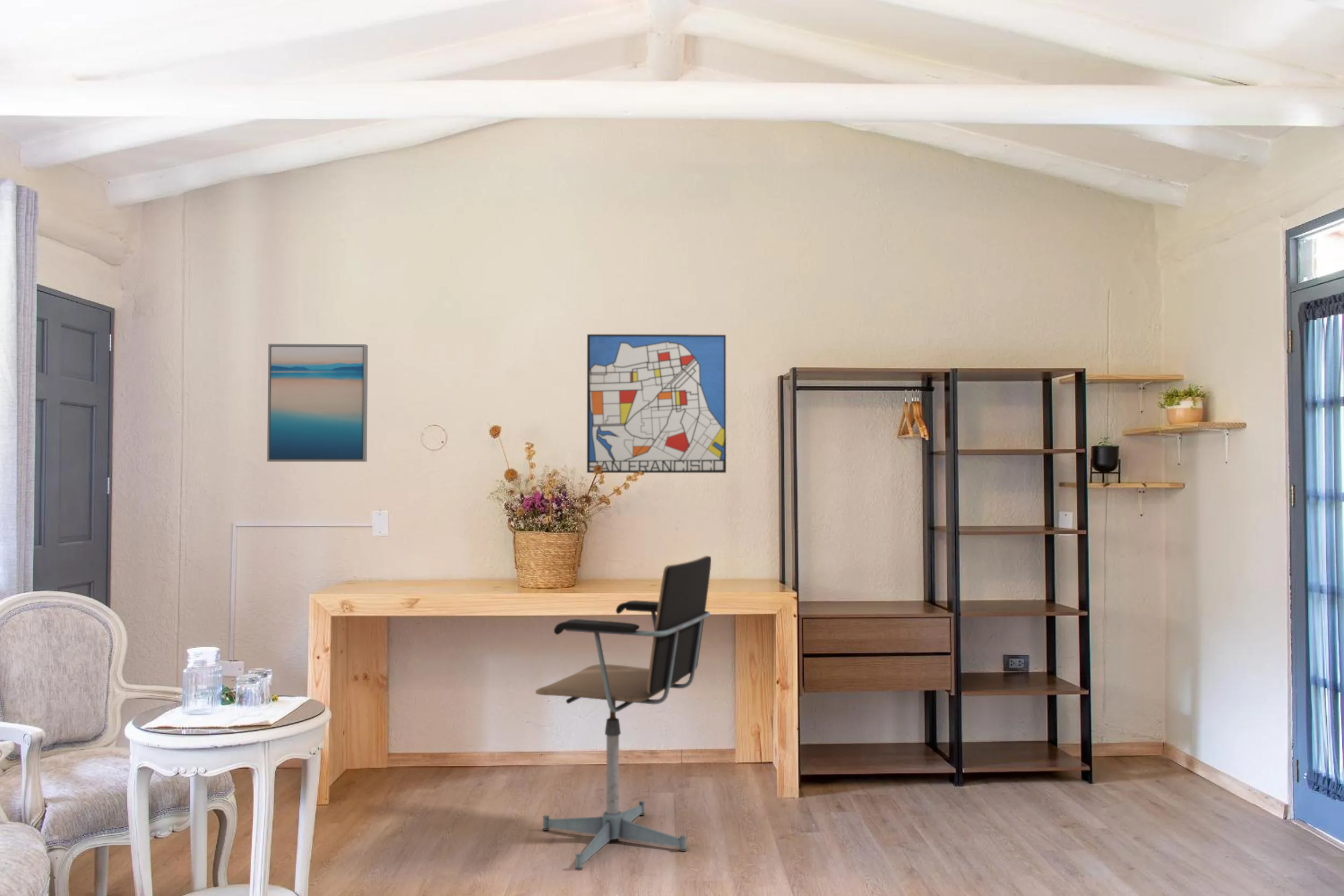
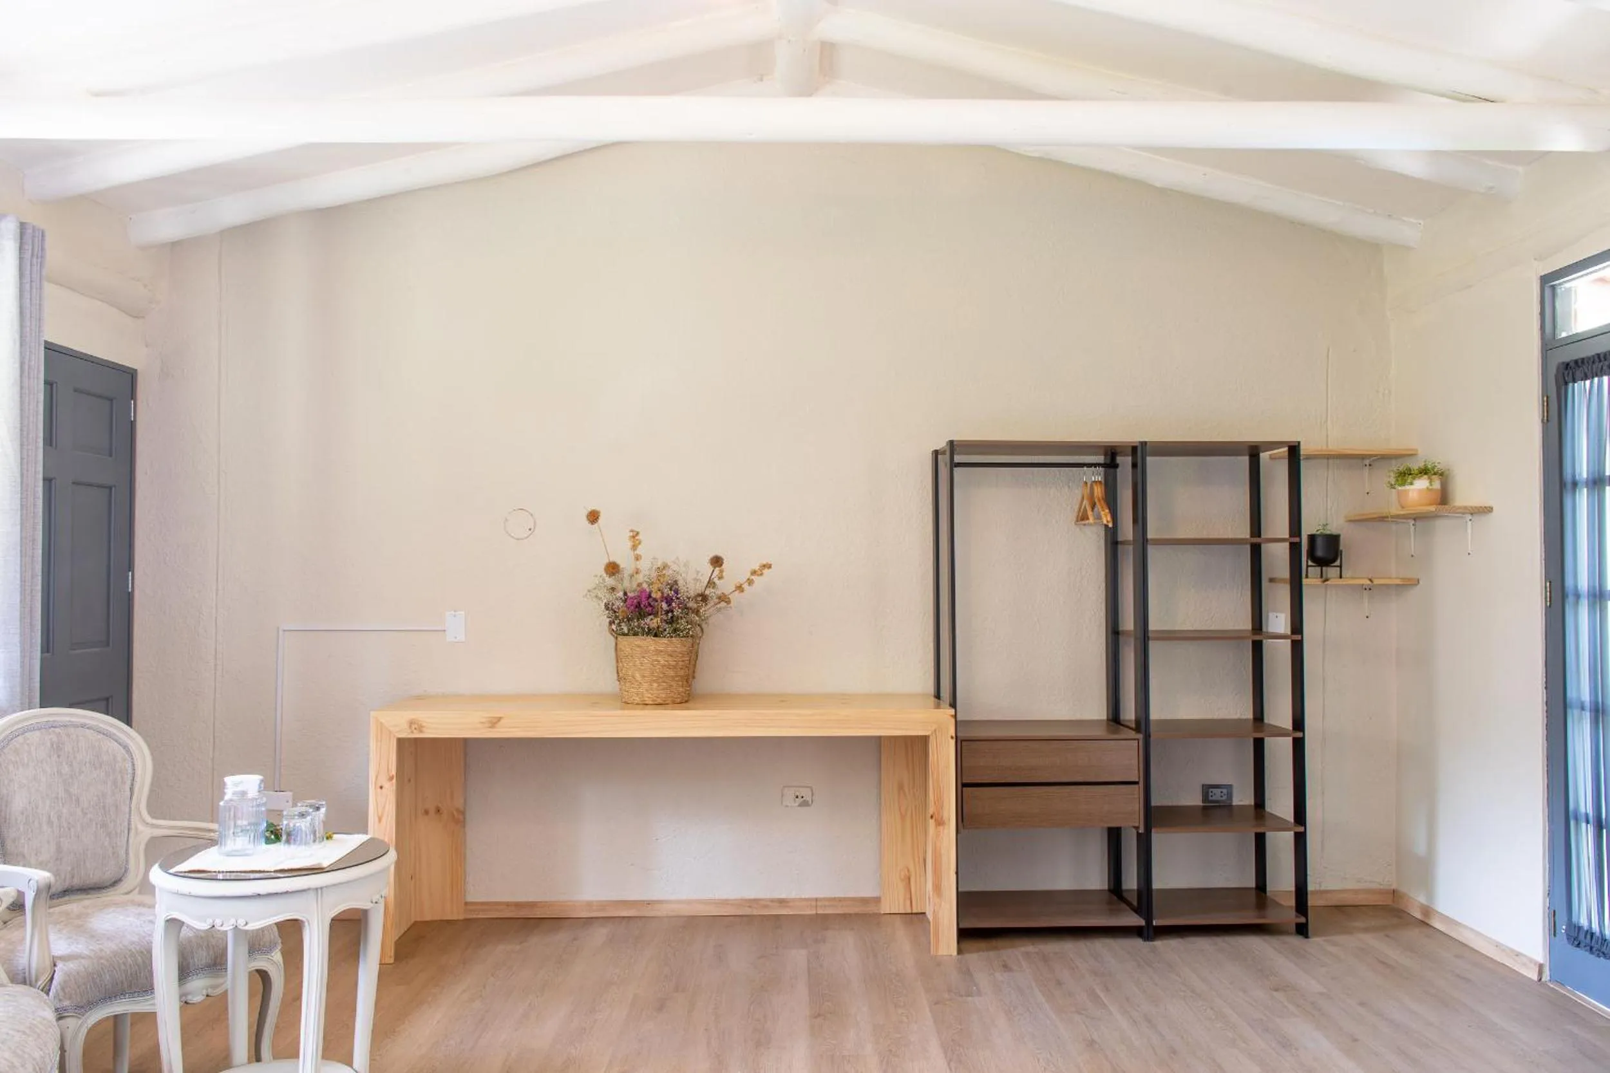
- wall art (318, 403)
- wall art (656, 403)
- office chair (626, 699)
